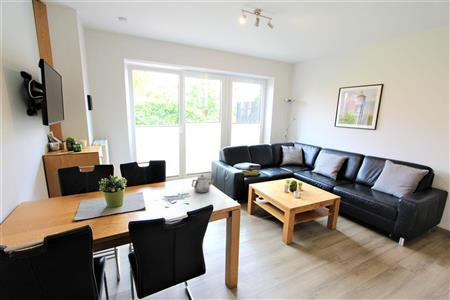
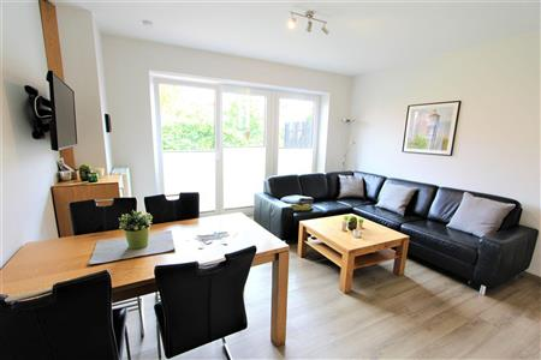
- teapot (203, 182)
